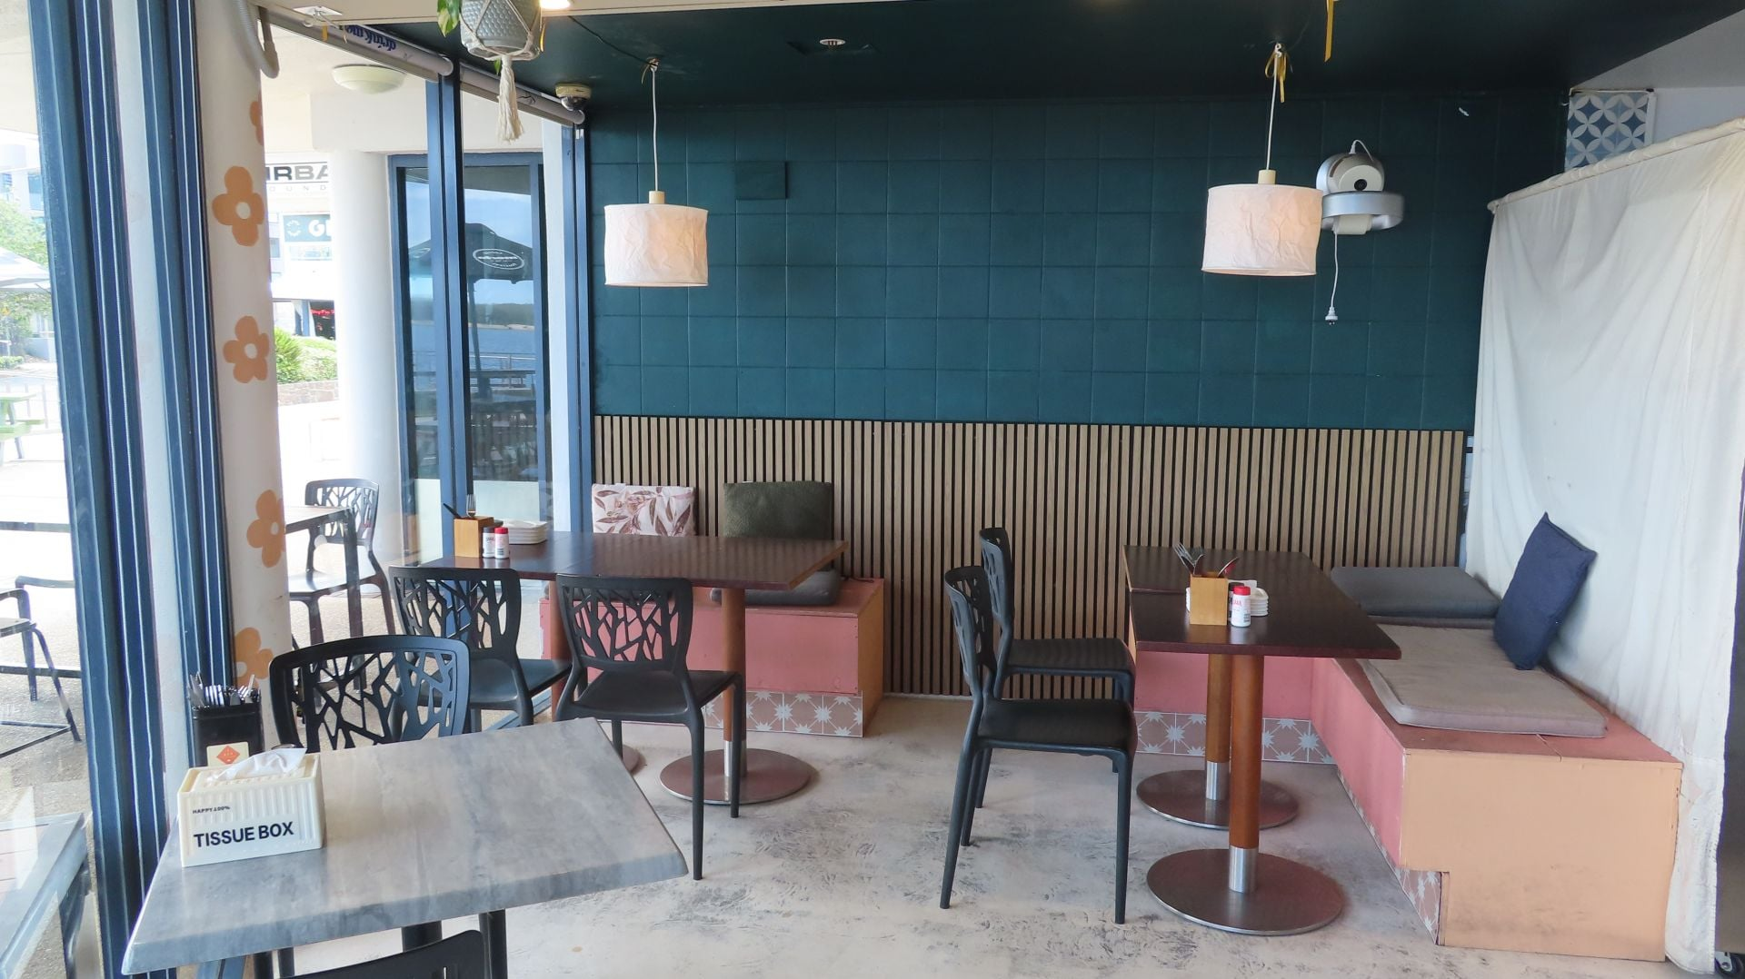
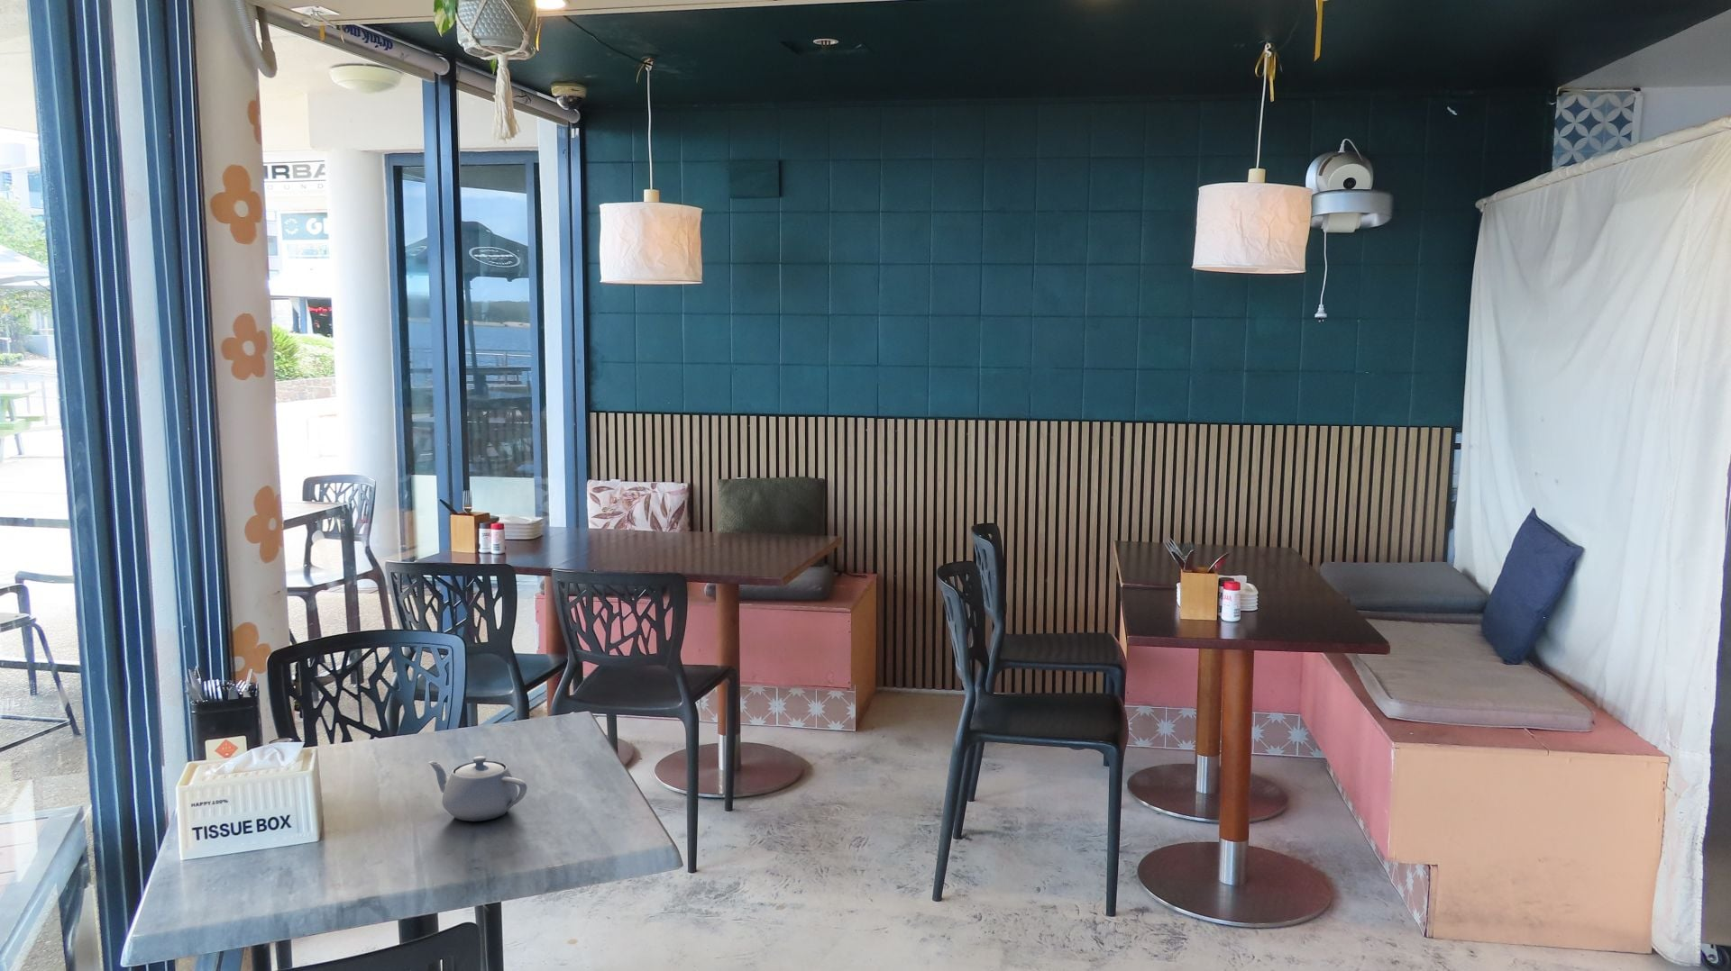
+ teapot (476, 784)
